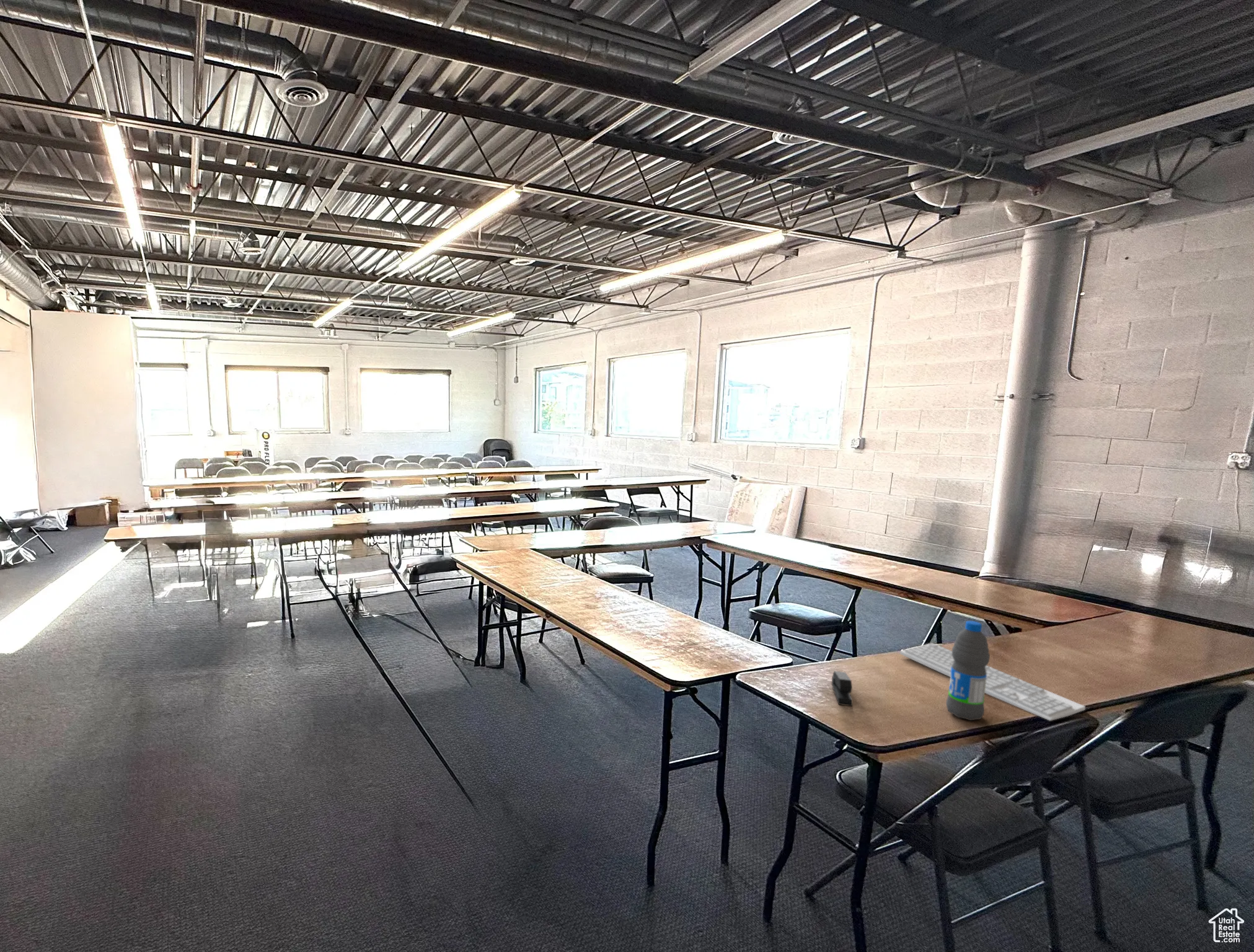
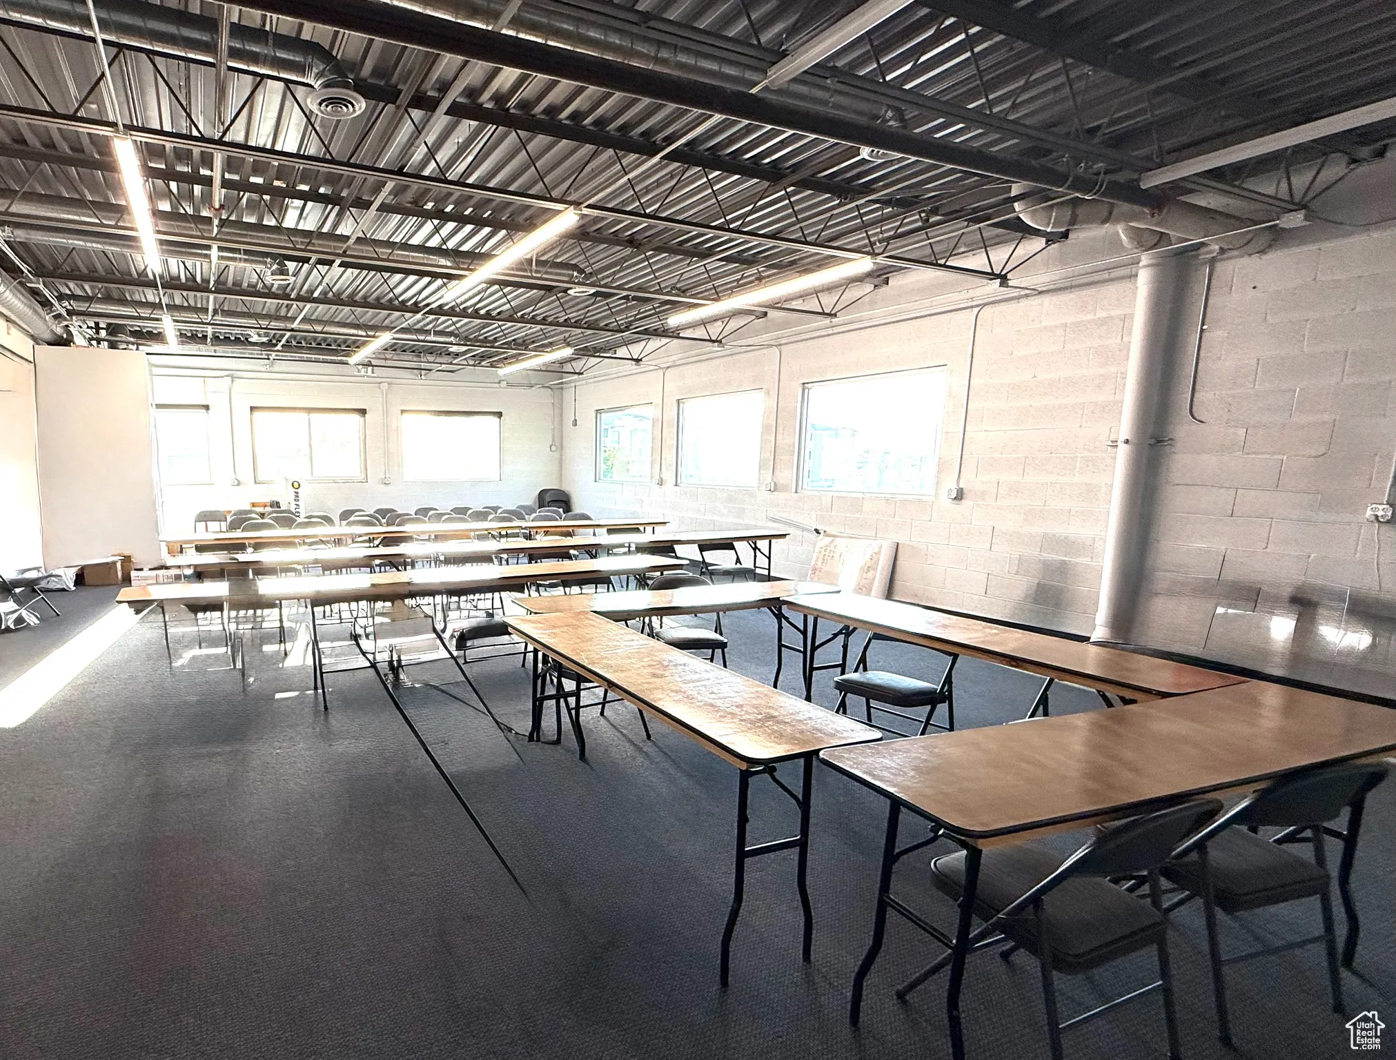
- stapler (842, 684)
- keyboard (986, 676)
- water bottle (969, 668)
